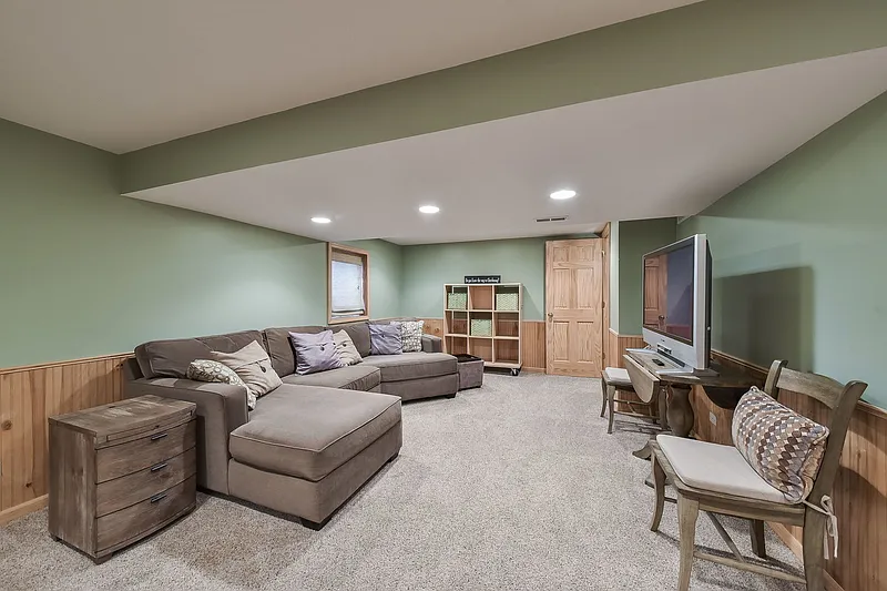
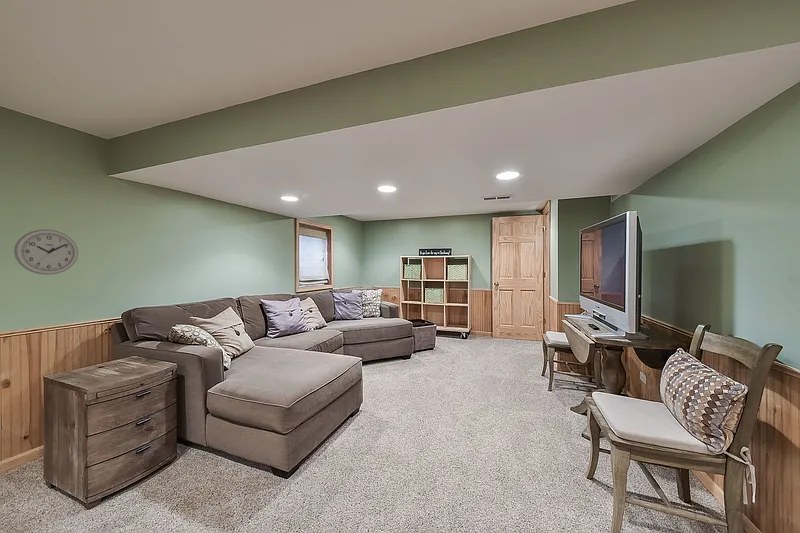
+ wall clock (48, 252)
